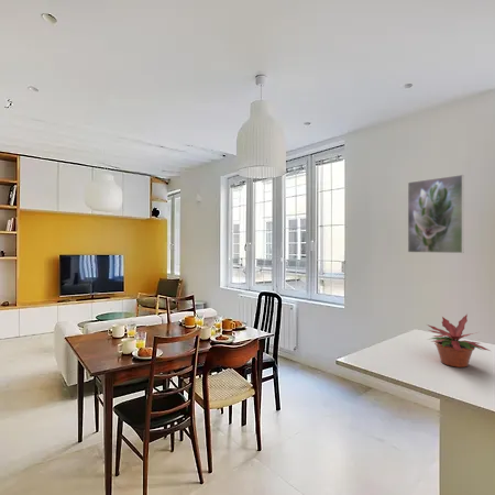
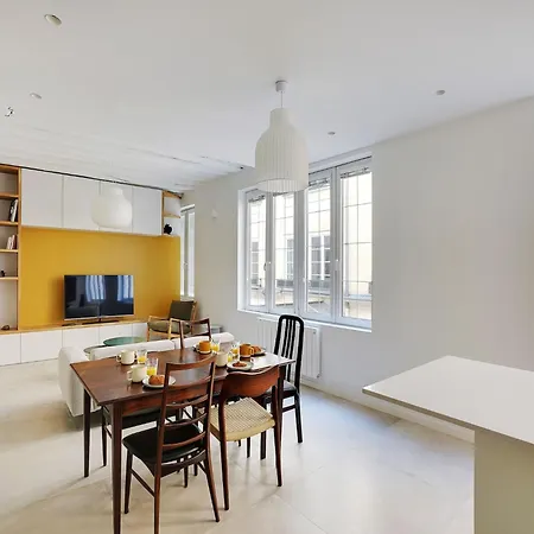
- potted plant (454, 338)
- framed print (433, 216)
